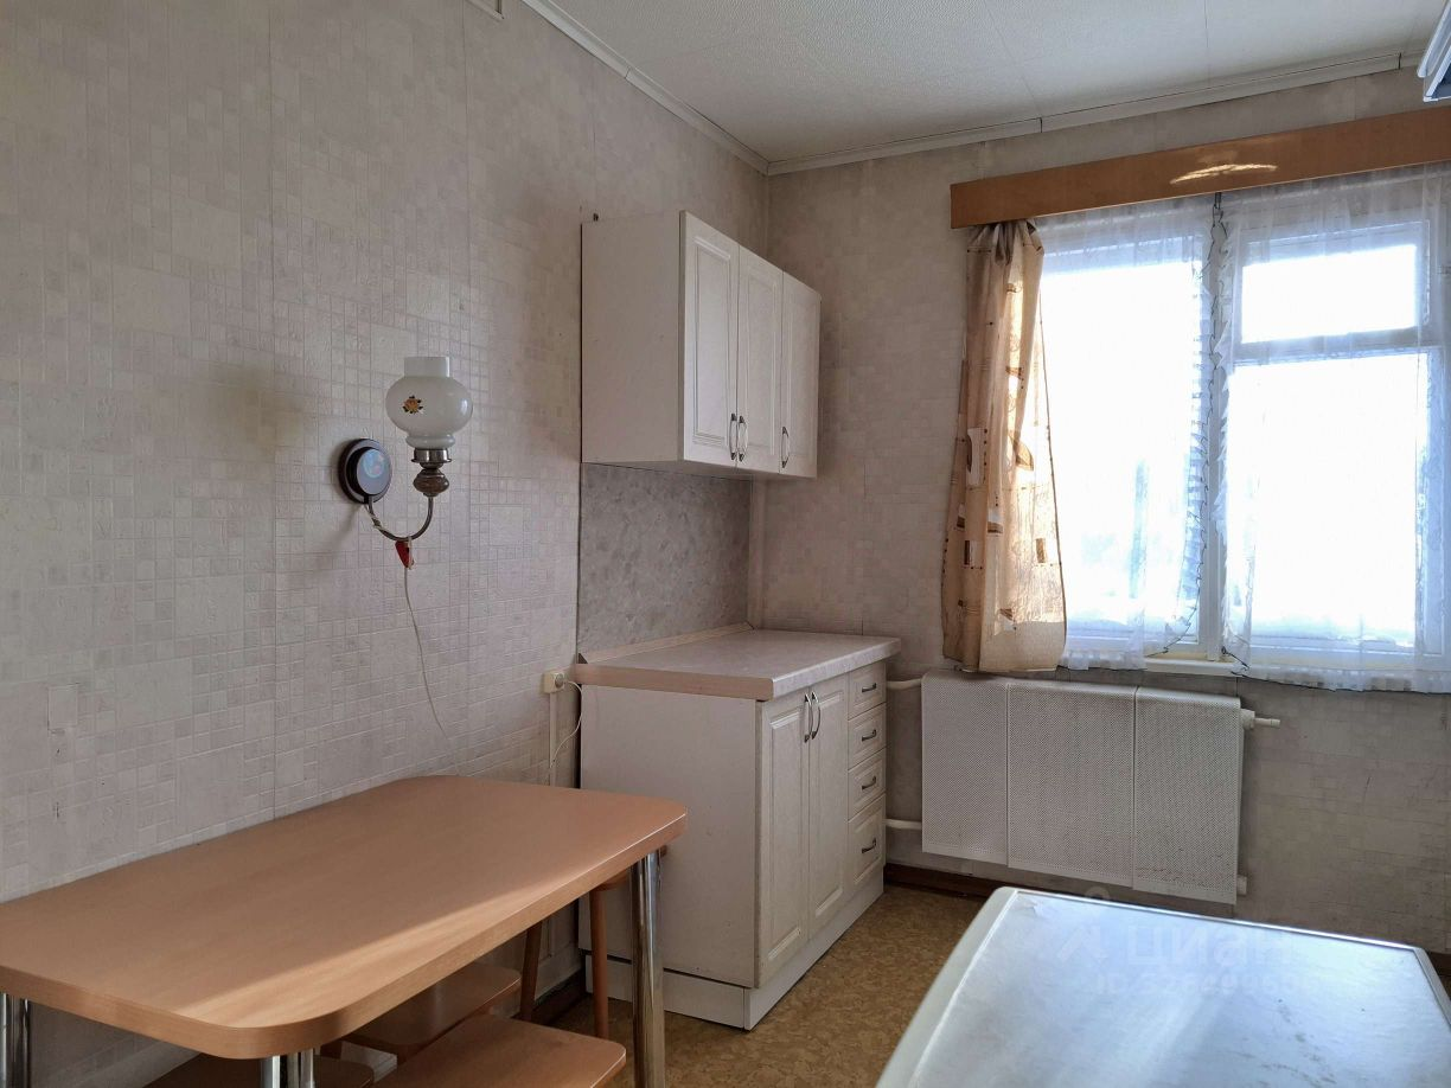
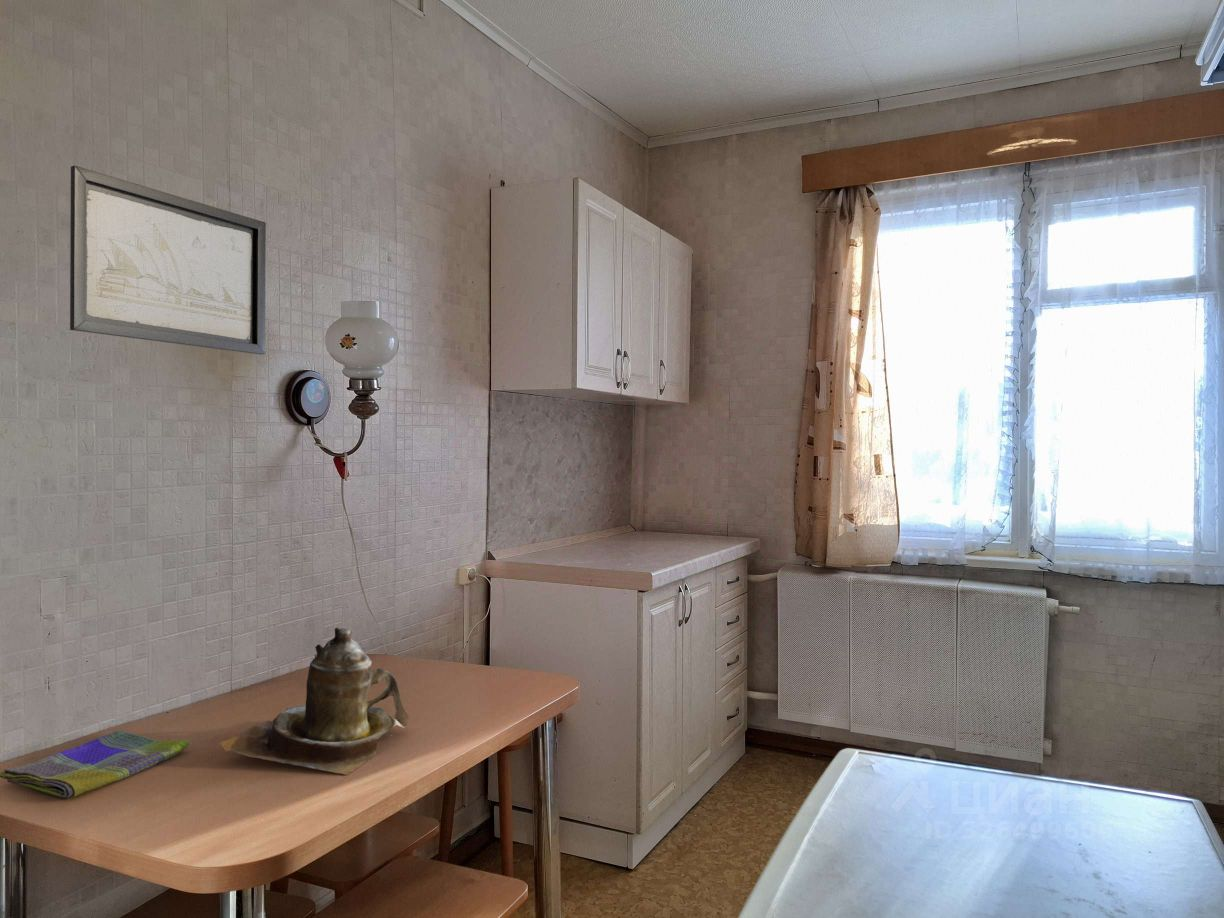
+ dish towel (98, 760)
+ wall art (178, 270)
+ teapot (322, 686)
